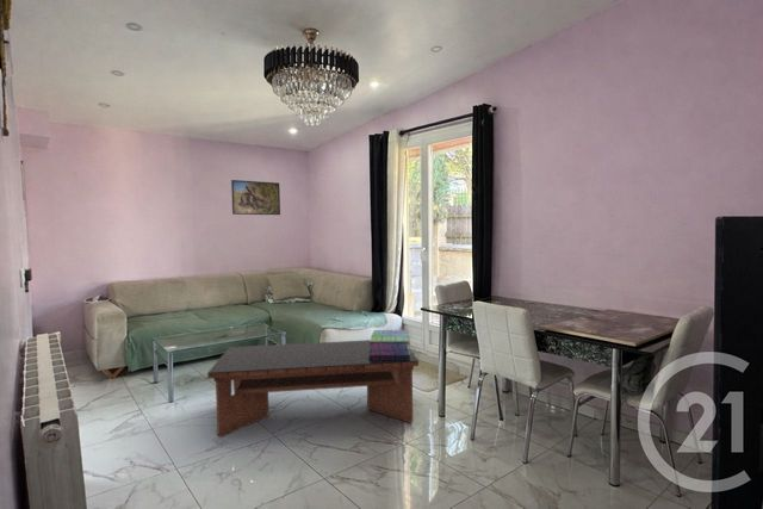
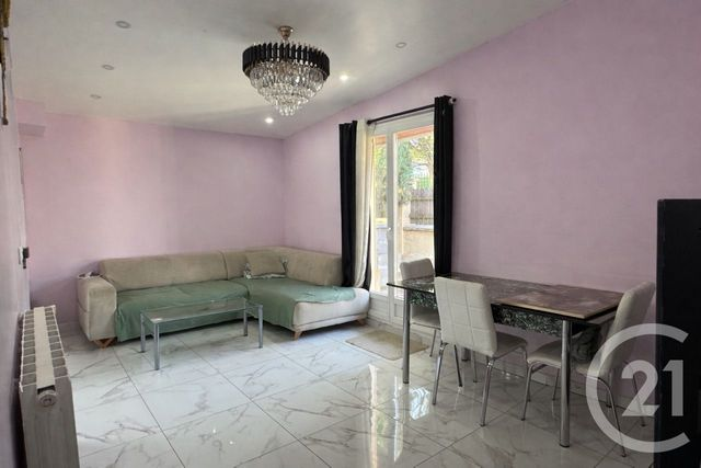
- stack of books (389, 341)
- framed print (256, 198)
- coffee table (317, 383)
